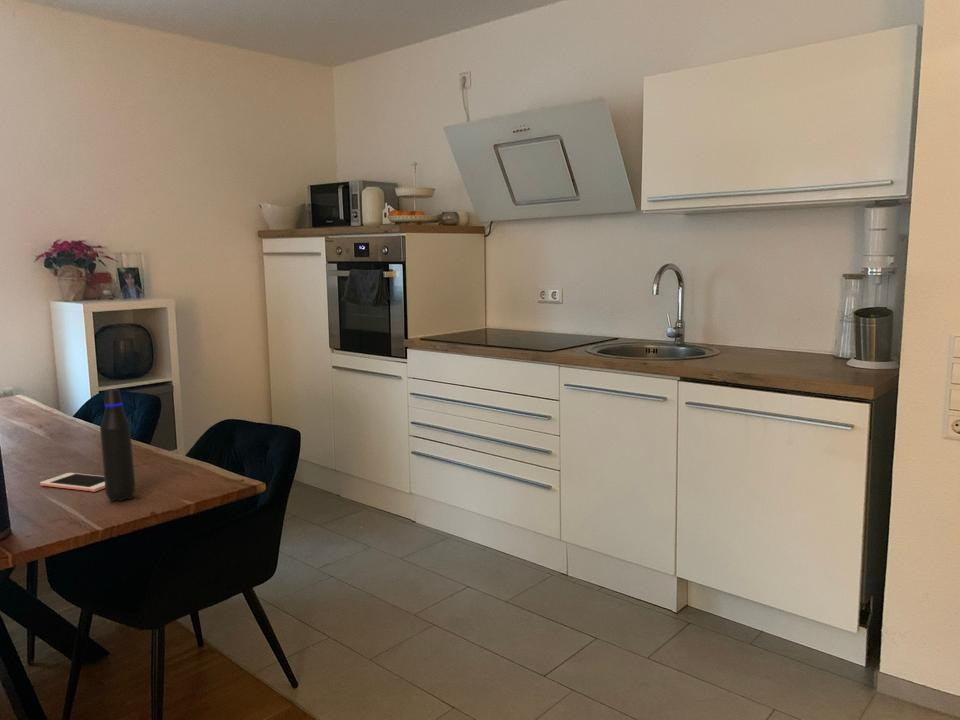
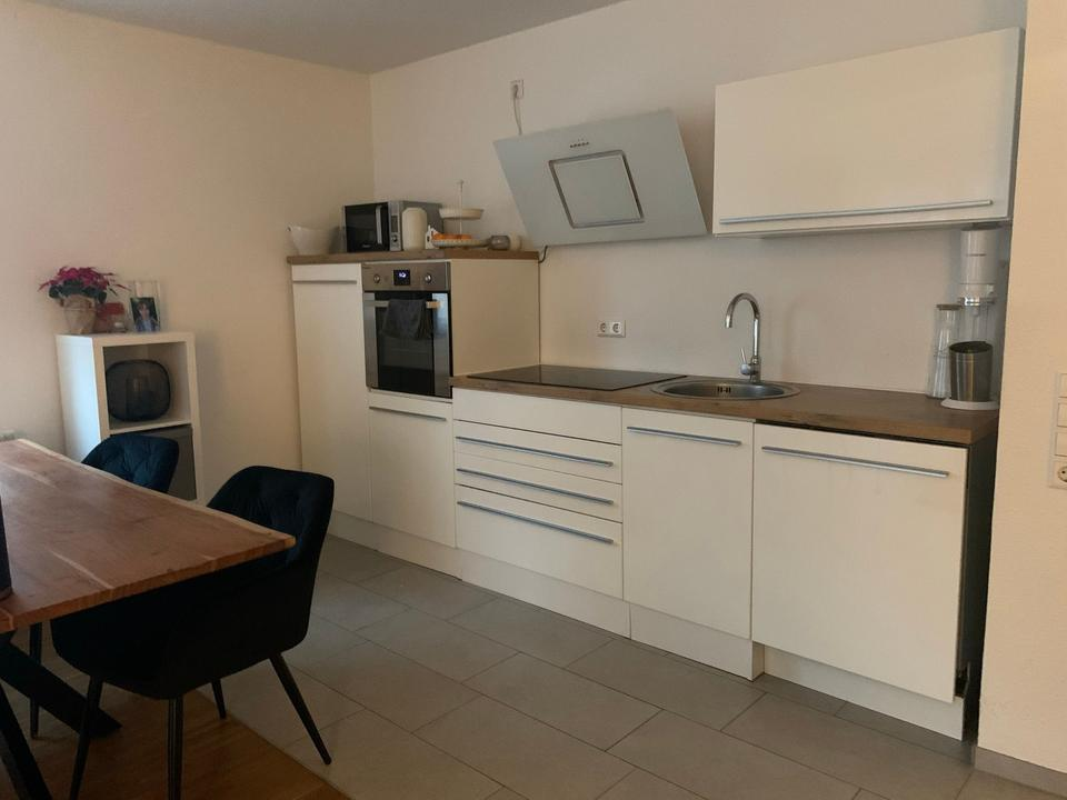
- water bottle (116, 445)
- cell phone (81, 481)
